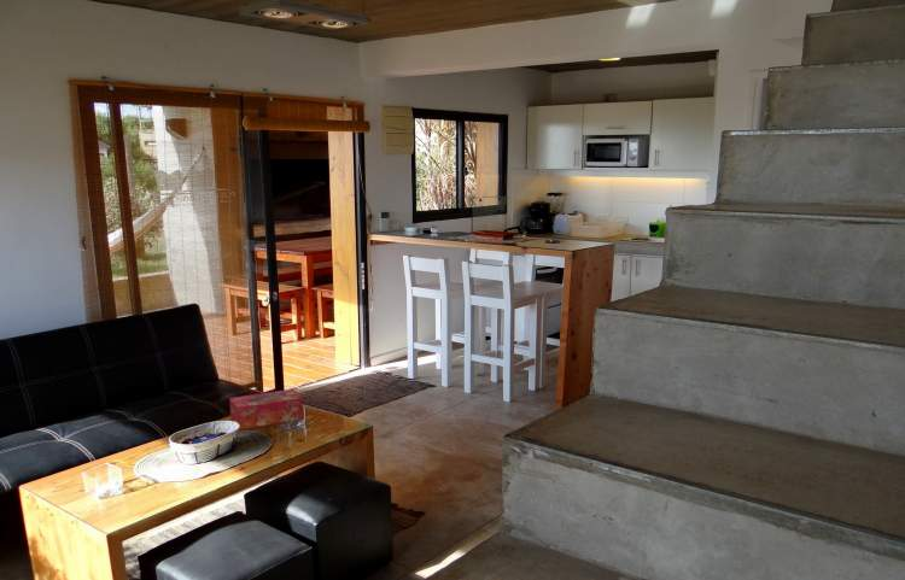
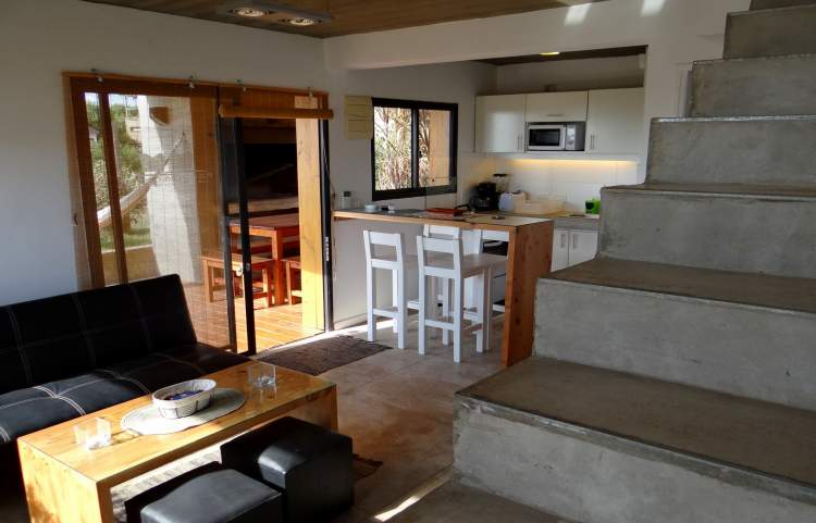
- tissue box (267, 408)
